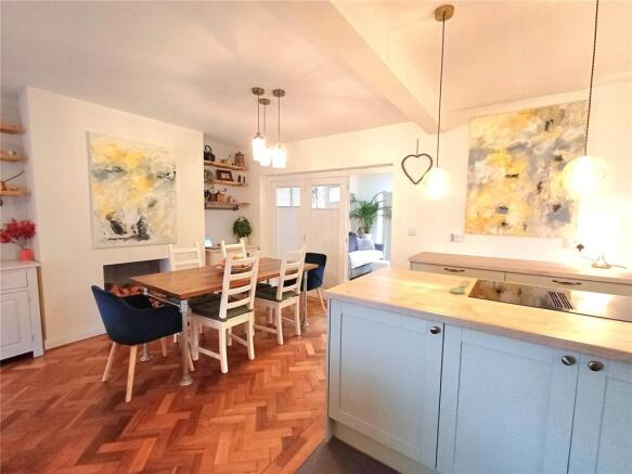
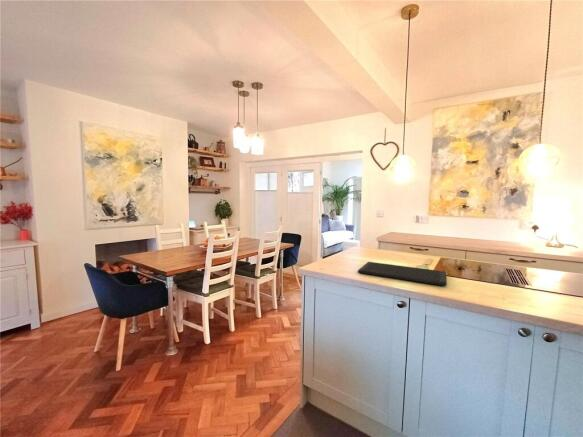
+ cutting board (401, 272)
